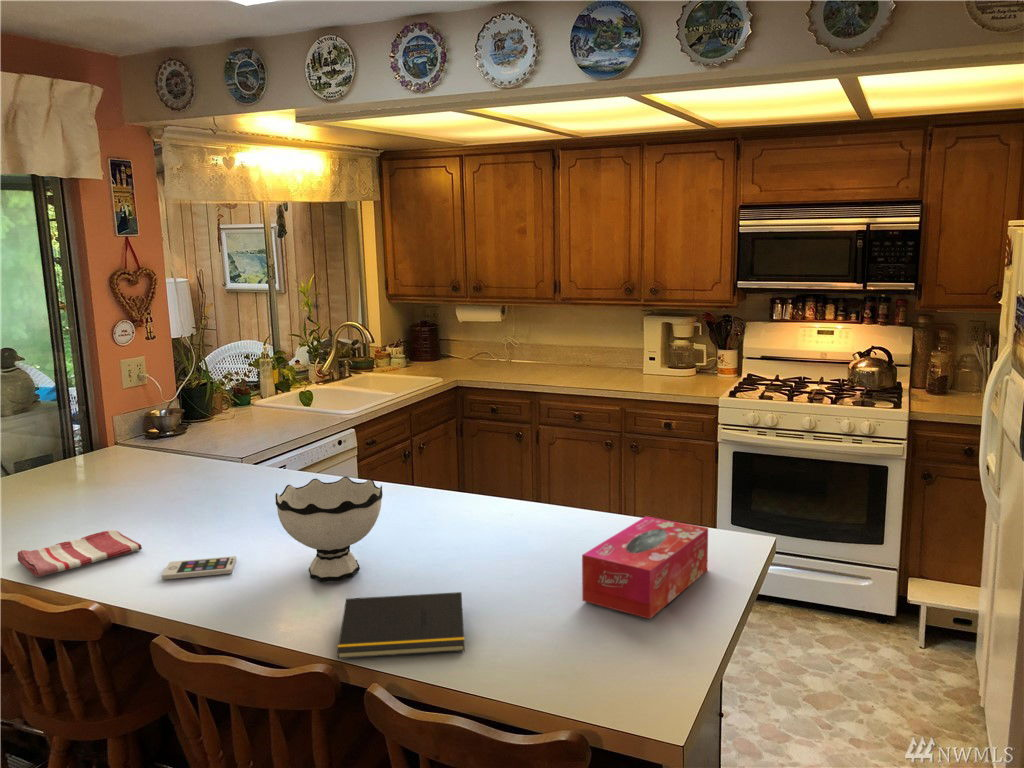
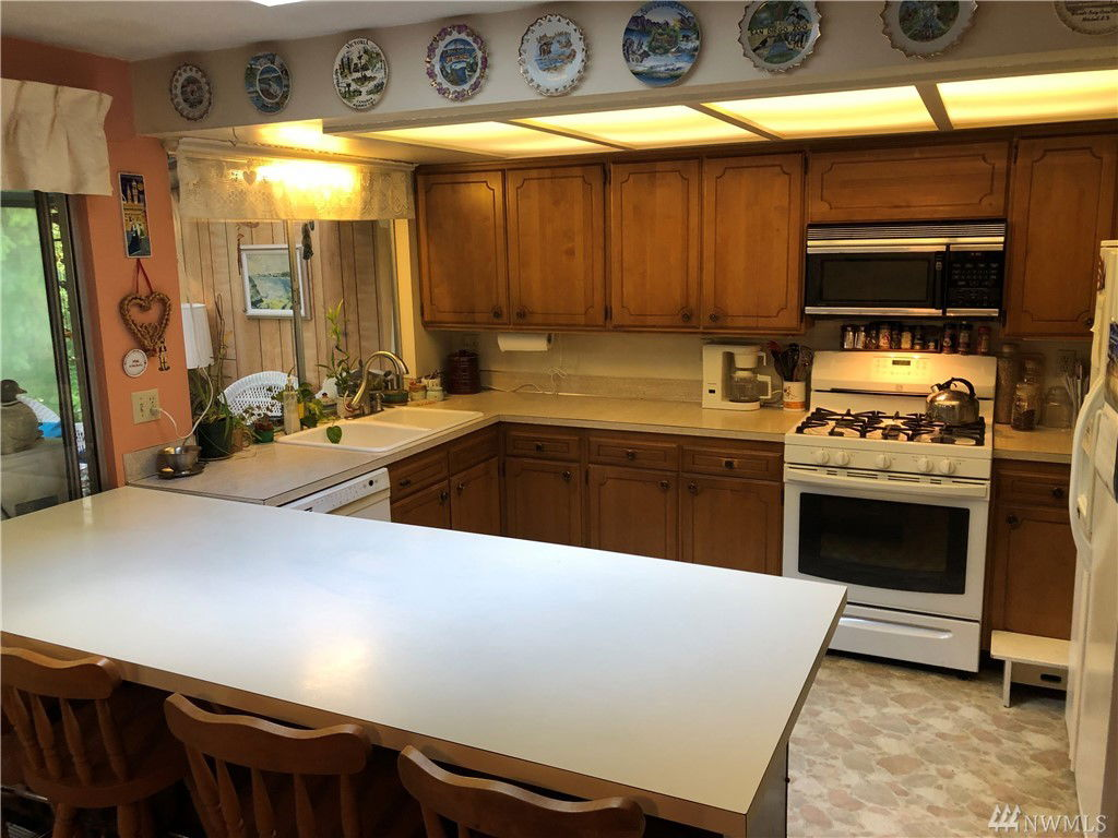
- dish towel (79, 551)
- tissue box (647, 563)
- notepad (402, 623)
- smartphone (200, 567)
- bowl (334, 526)
